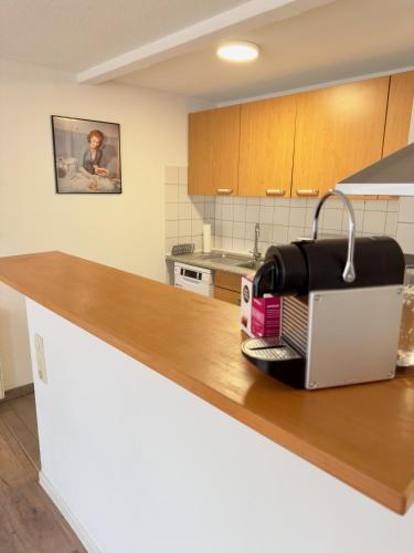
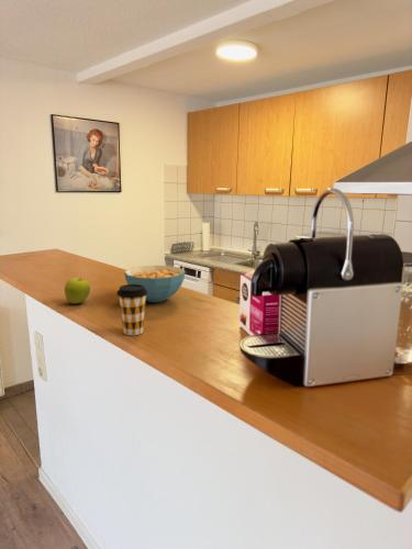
+ coffee cup (132, 310)
+ fruit (77, 290)
+ cereal bowl (155, 285)
